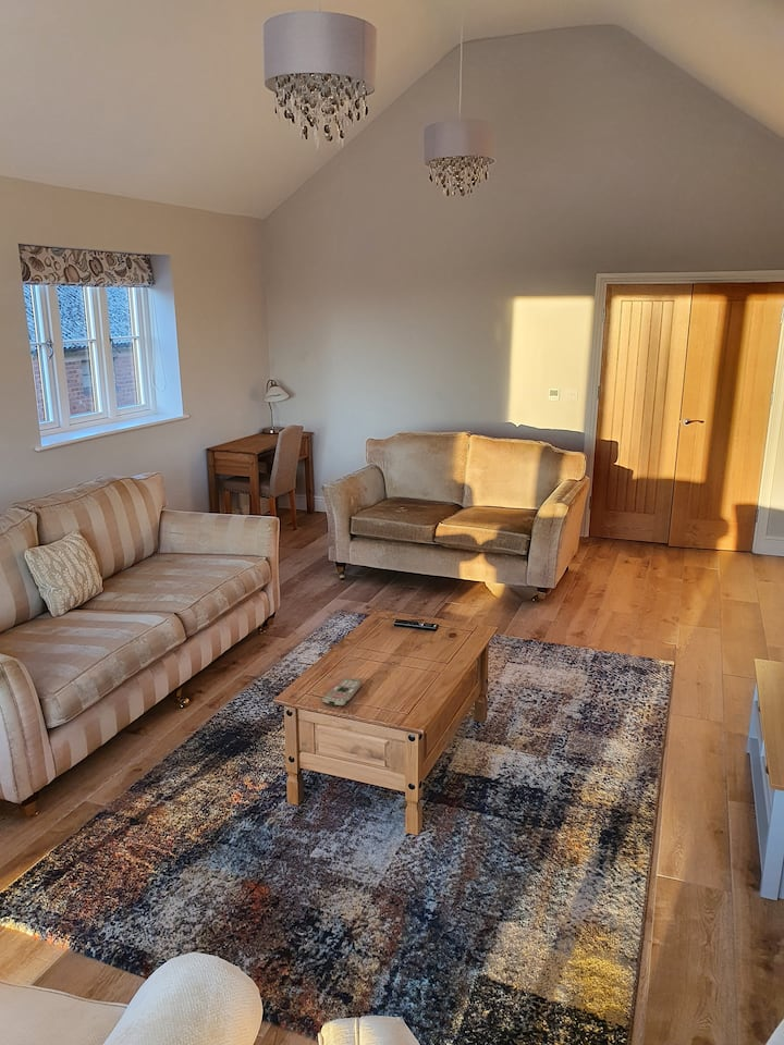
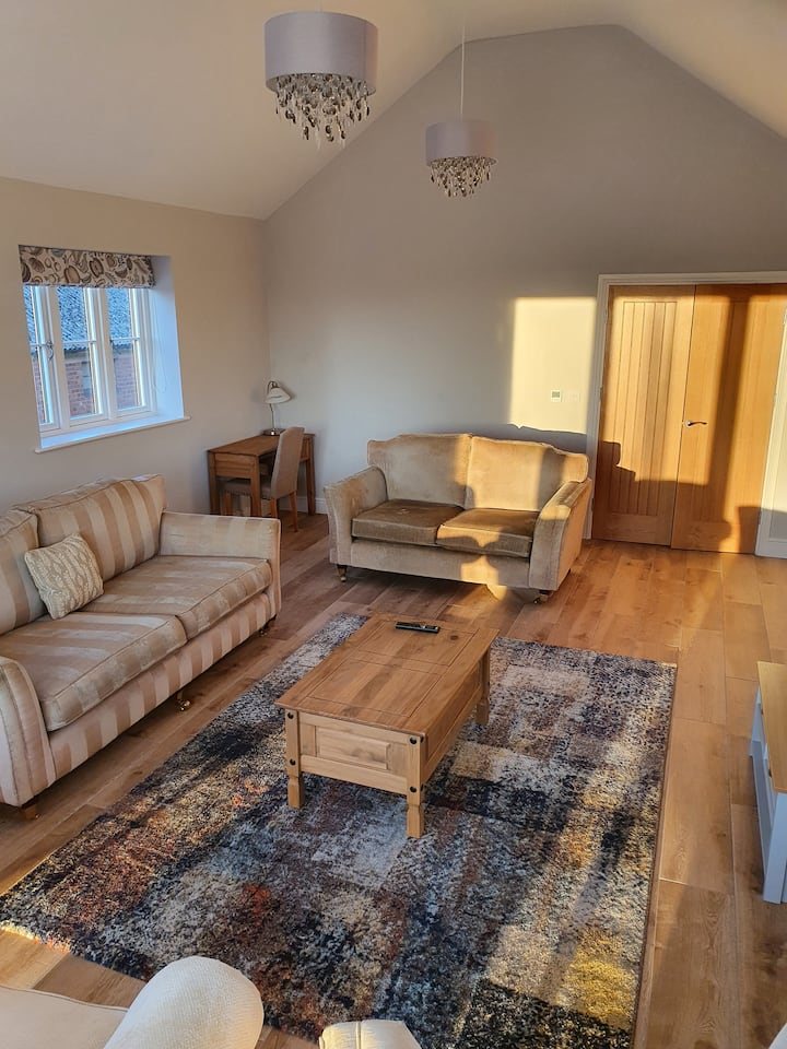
- remote control (343, 691)
